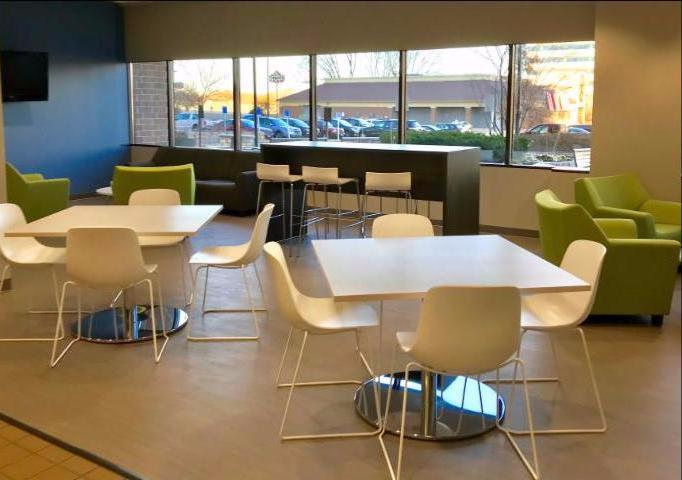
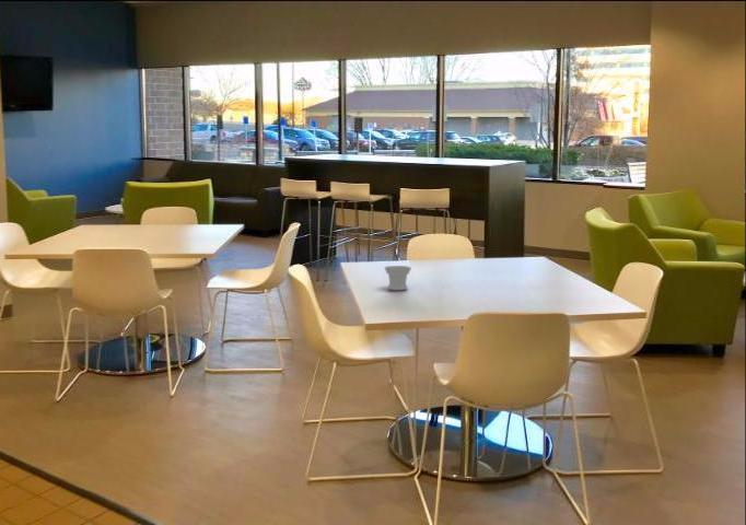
+ cup (397, 278)
